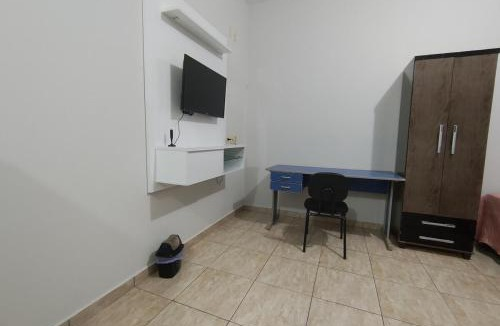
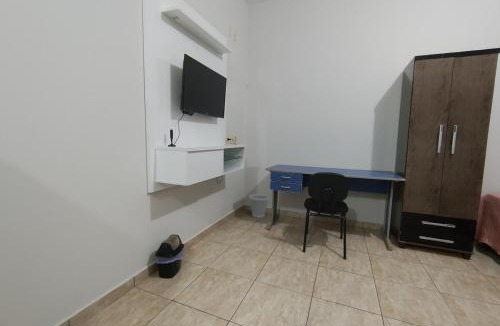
+ wastebasket (258, 205)
